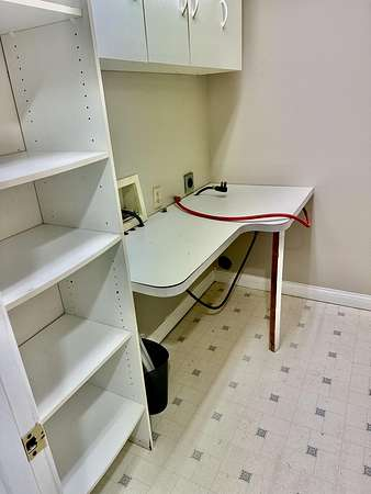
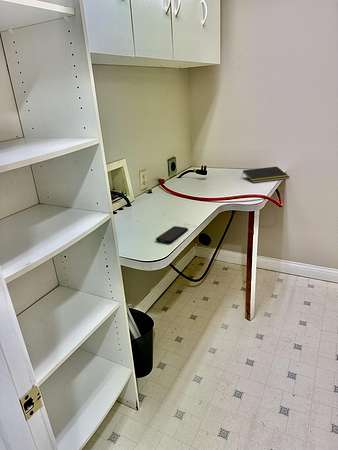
+ notepad (265, 174)
+ smartphone (172, 234)
